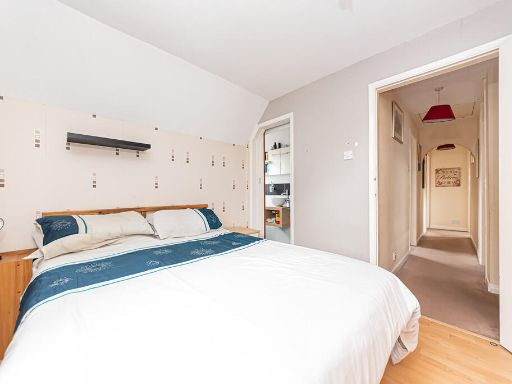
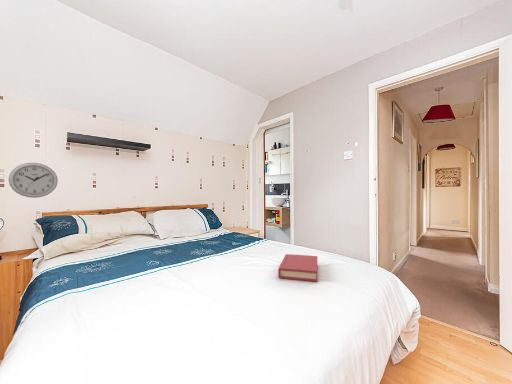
+ wall clock (34, 180)
+ hardback book (299, 266)
